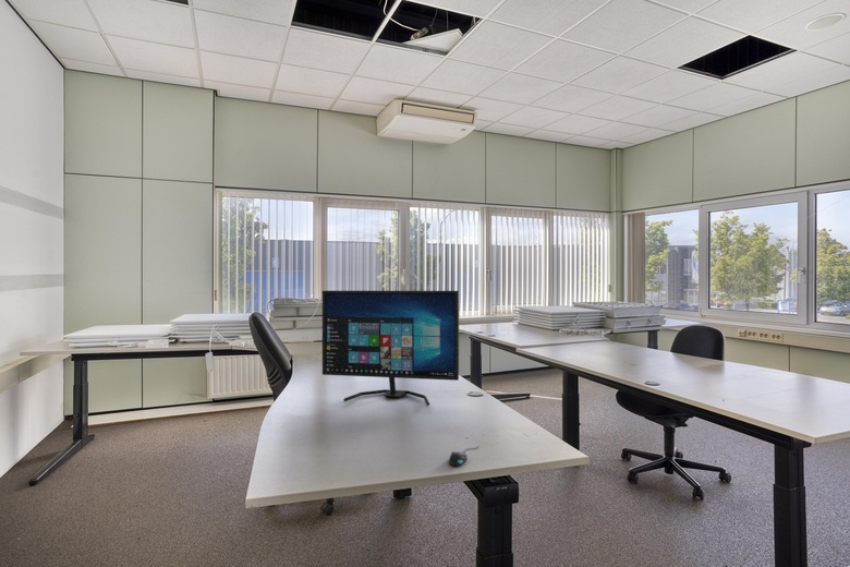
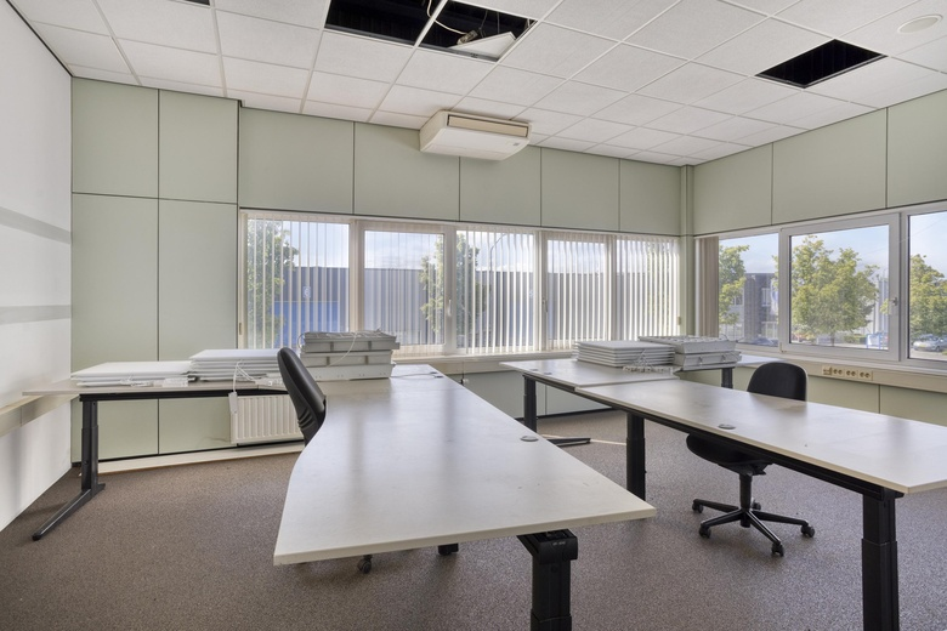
- computer monitor (389, 345)
- mouse (464, 450)
